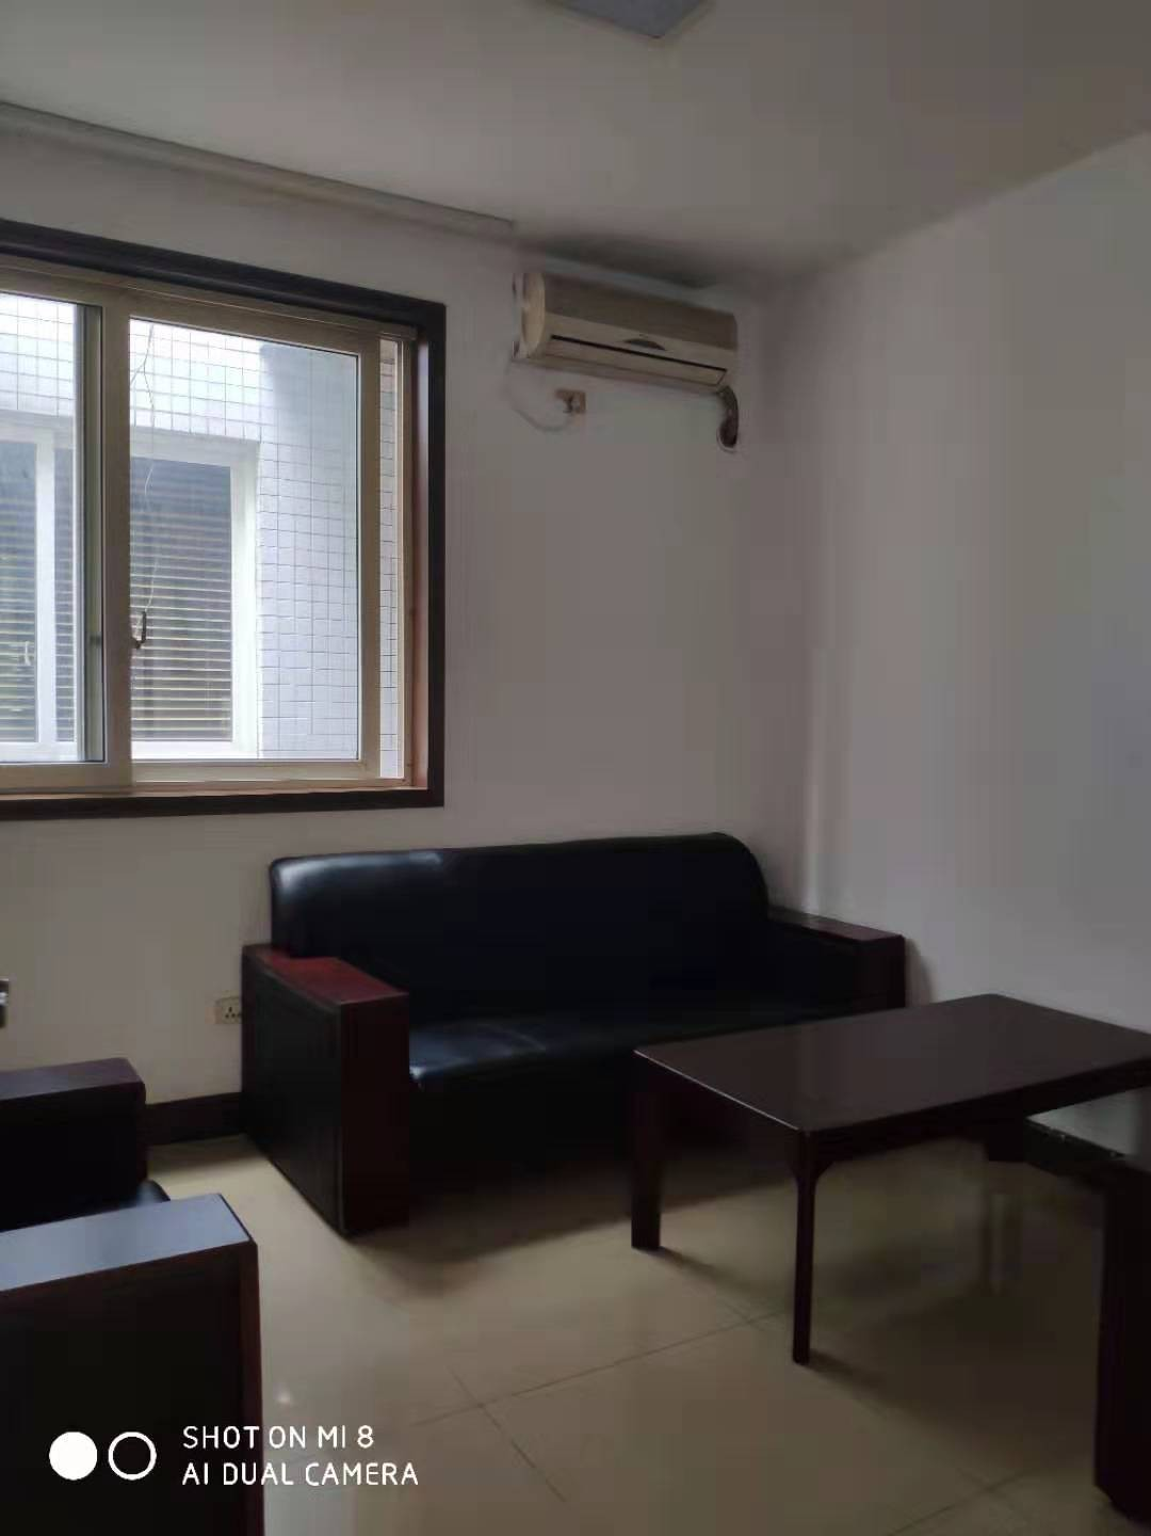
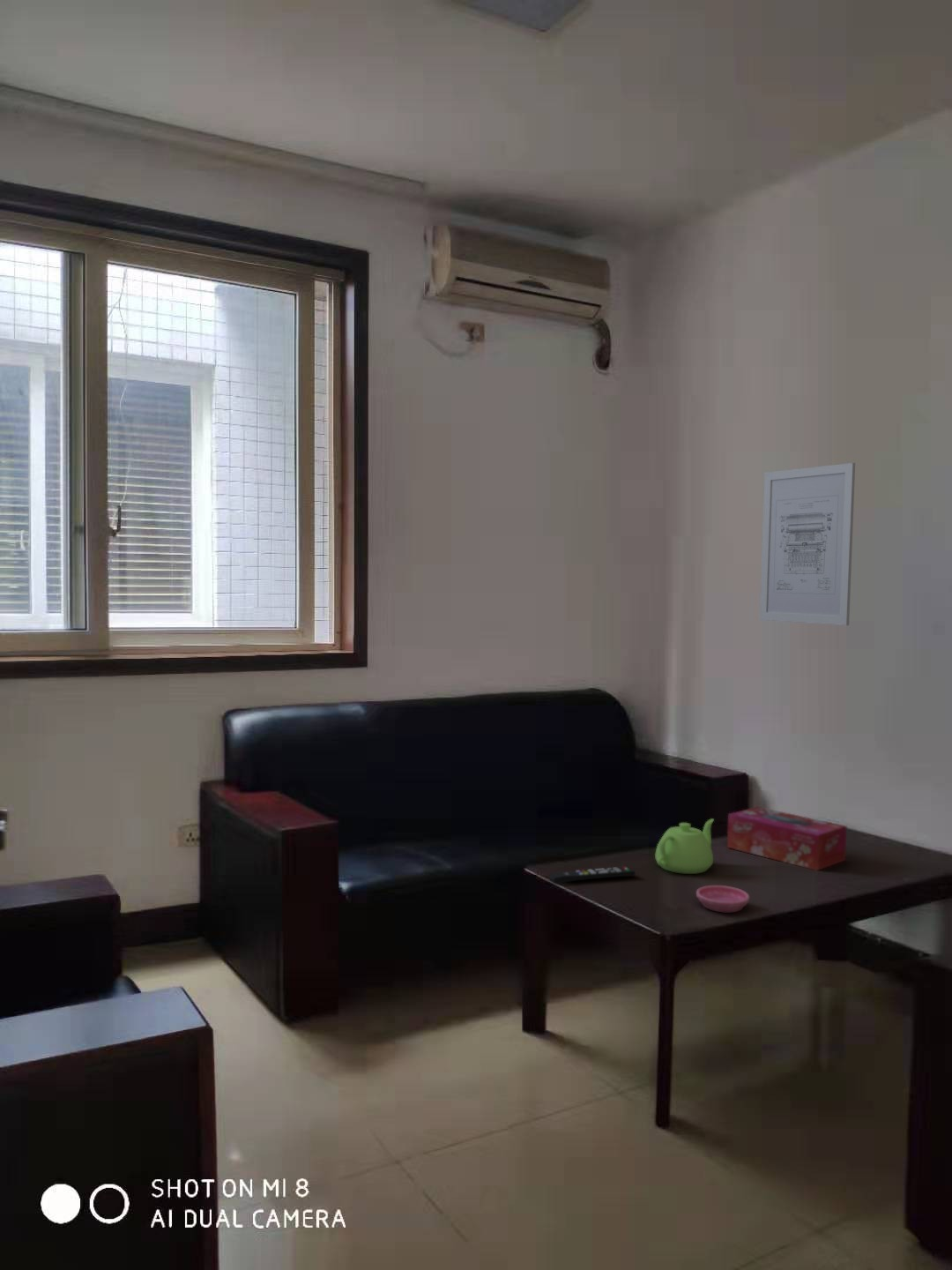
+ wall art (805, 545)
+ saucer (722, 900)
+ remote control (591, 874)
+ tissue box (785, 836)
+ teapot (687, 844)
